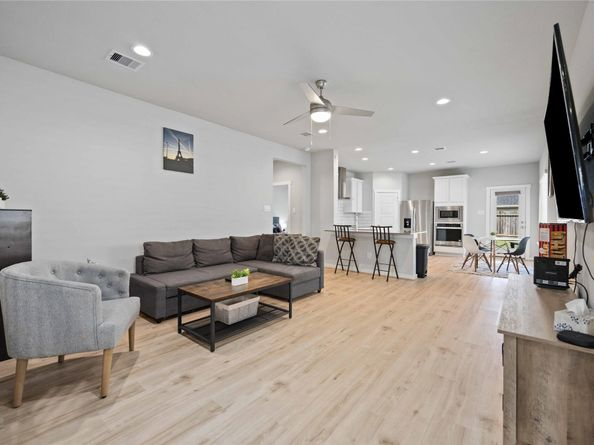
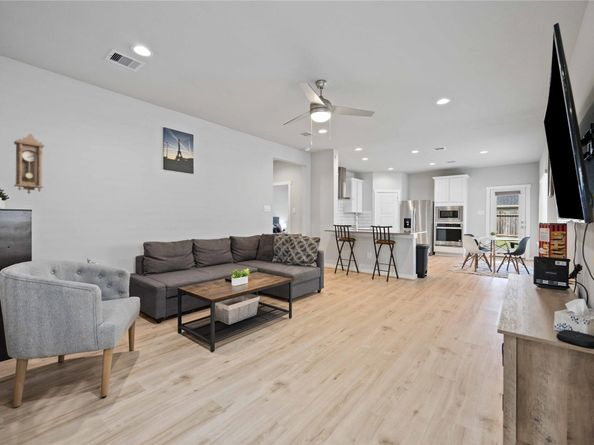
+ pendulum clock (29, 164)
